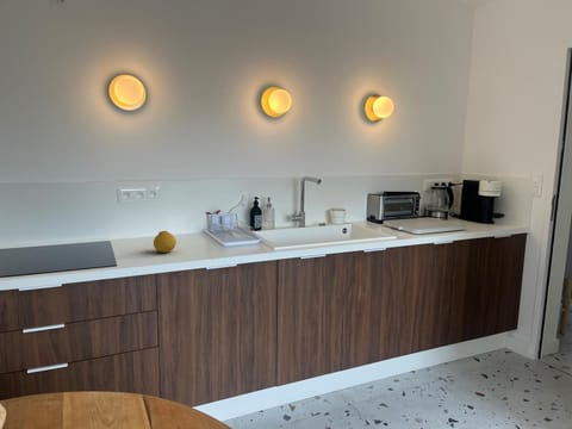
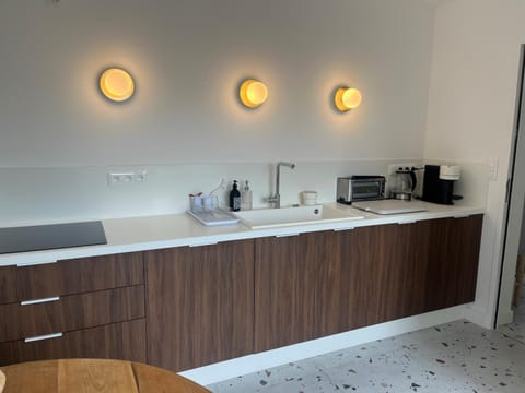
- fruit (164, 241)
